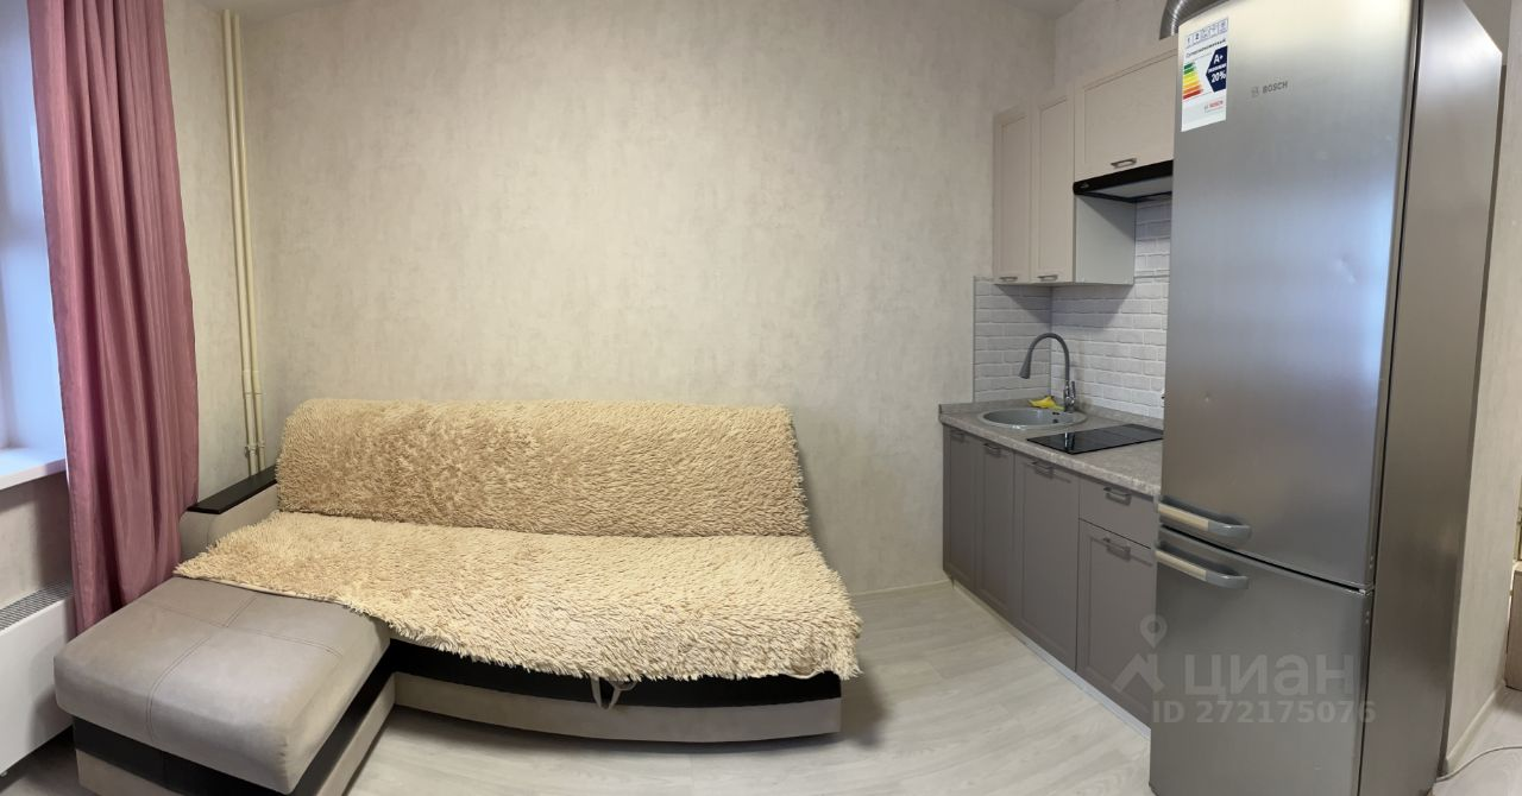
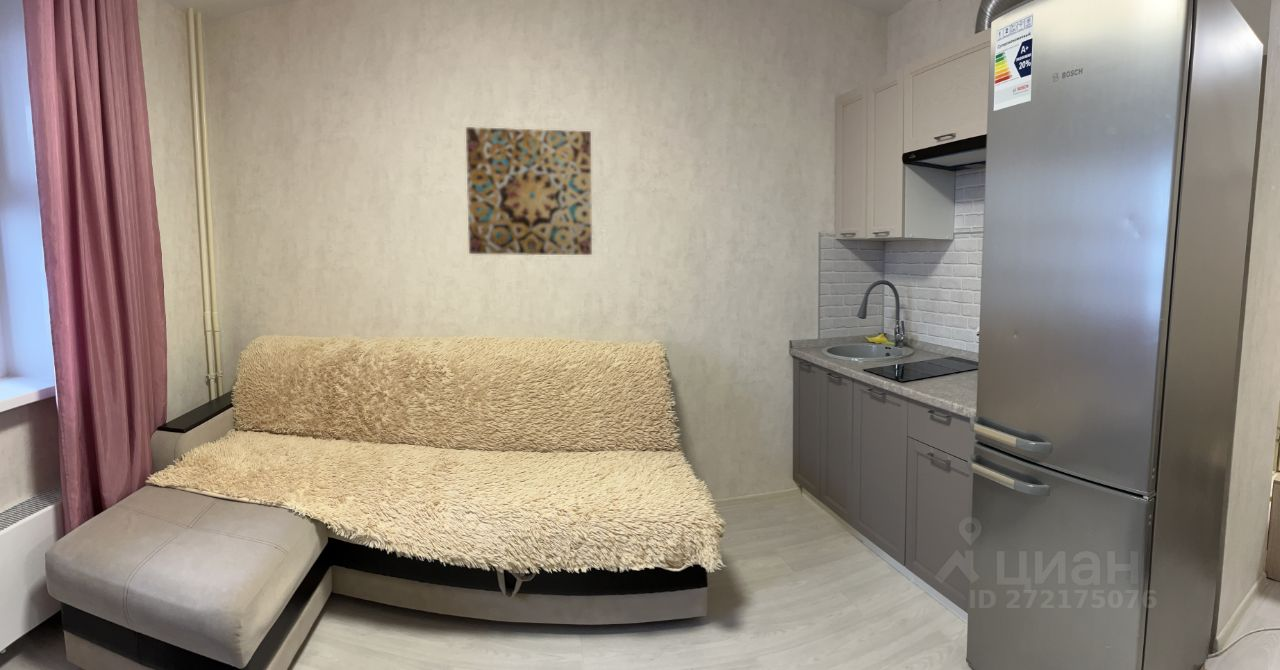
+ wall art (530, 192)
